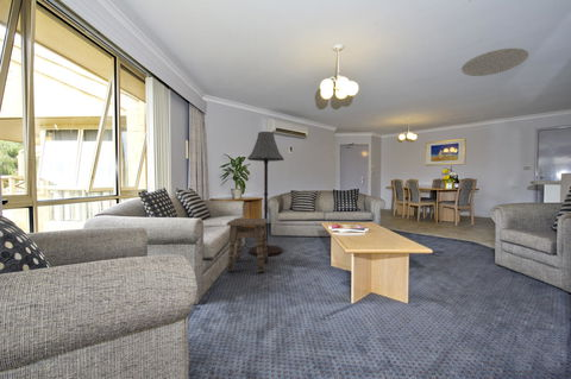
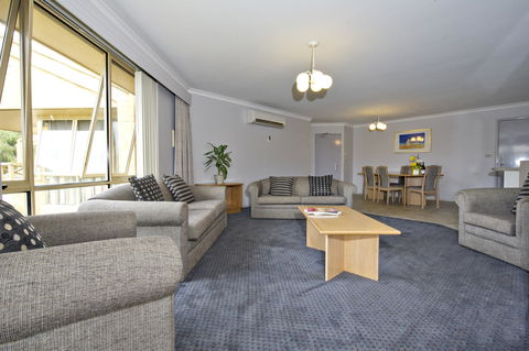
- side table (249, 236)
- ceiling light (492, 63)
- floor lamp (265, 192)
